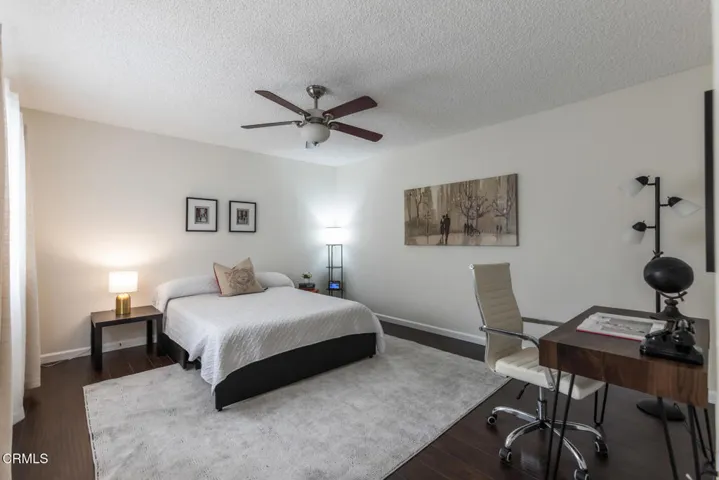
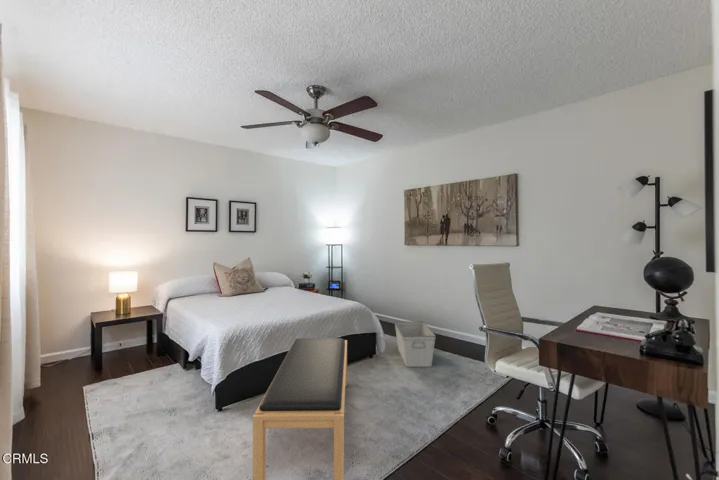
+ bench (312, 392)
+ storage bin (413, 342)
